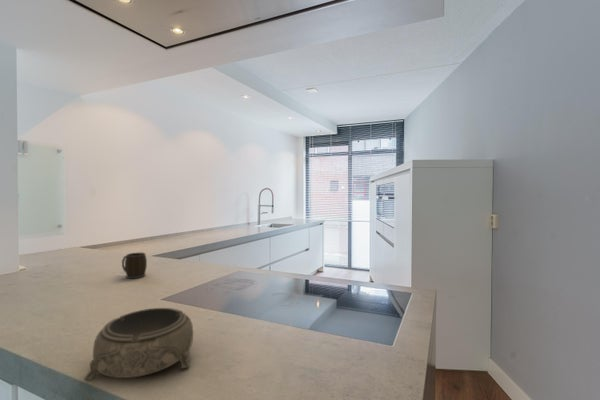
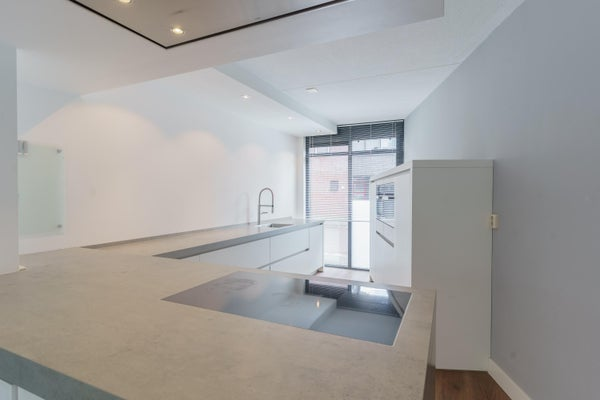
- decorative bowl (147, 338)
- mug (132, 264)
